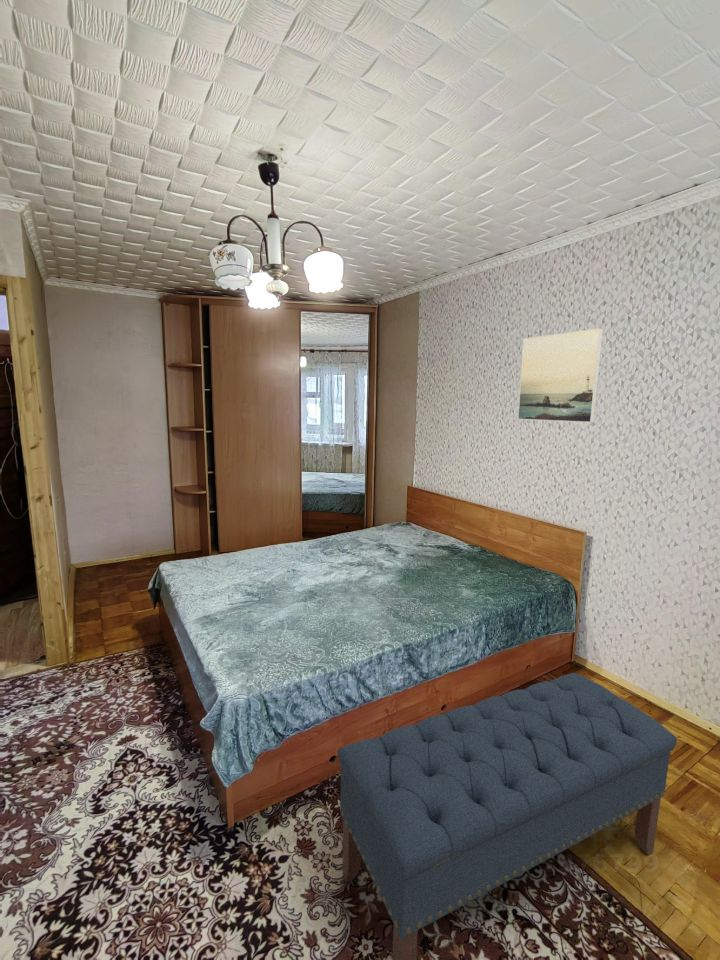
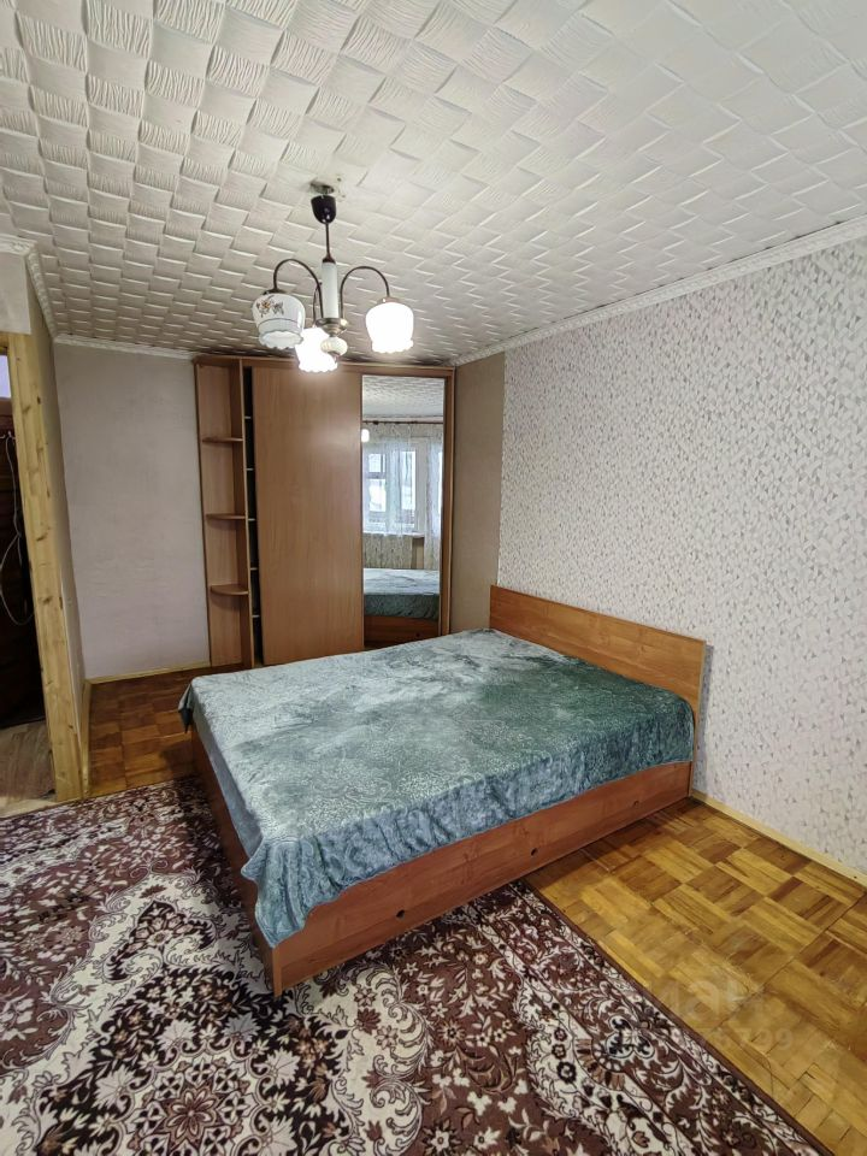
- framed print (556, 378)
- bench (507, 799)
